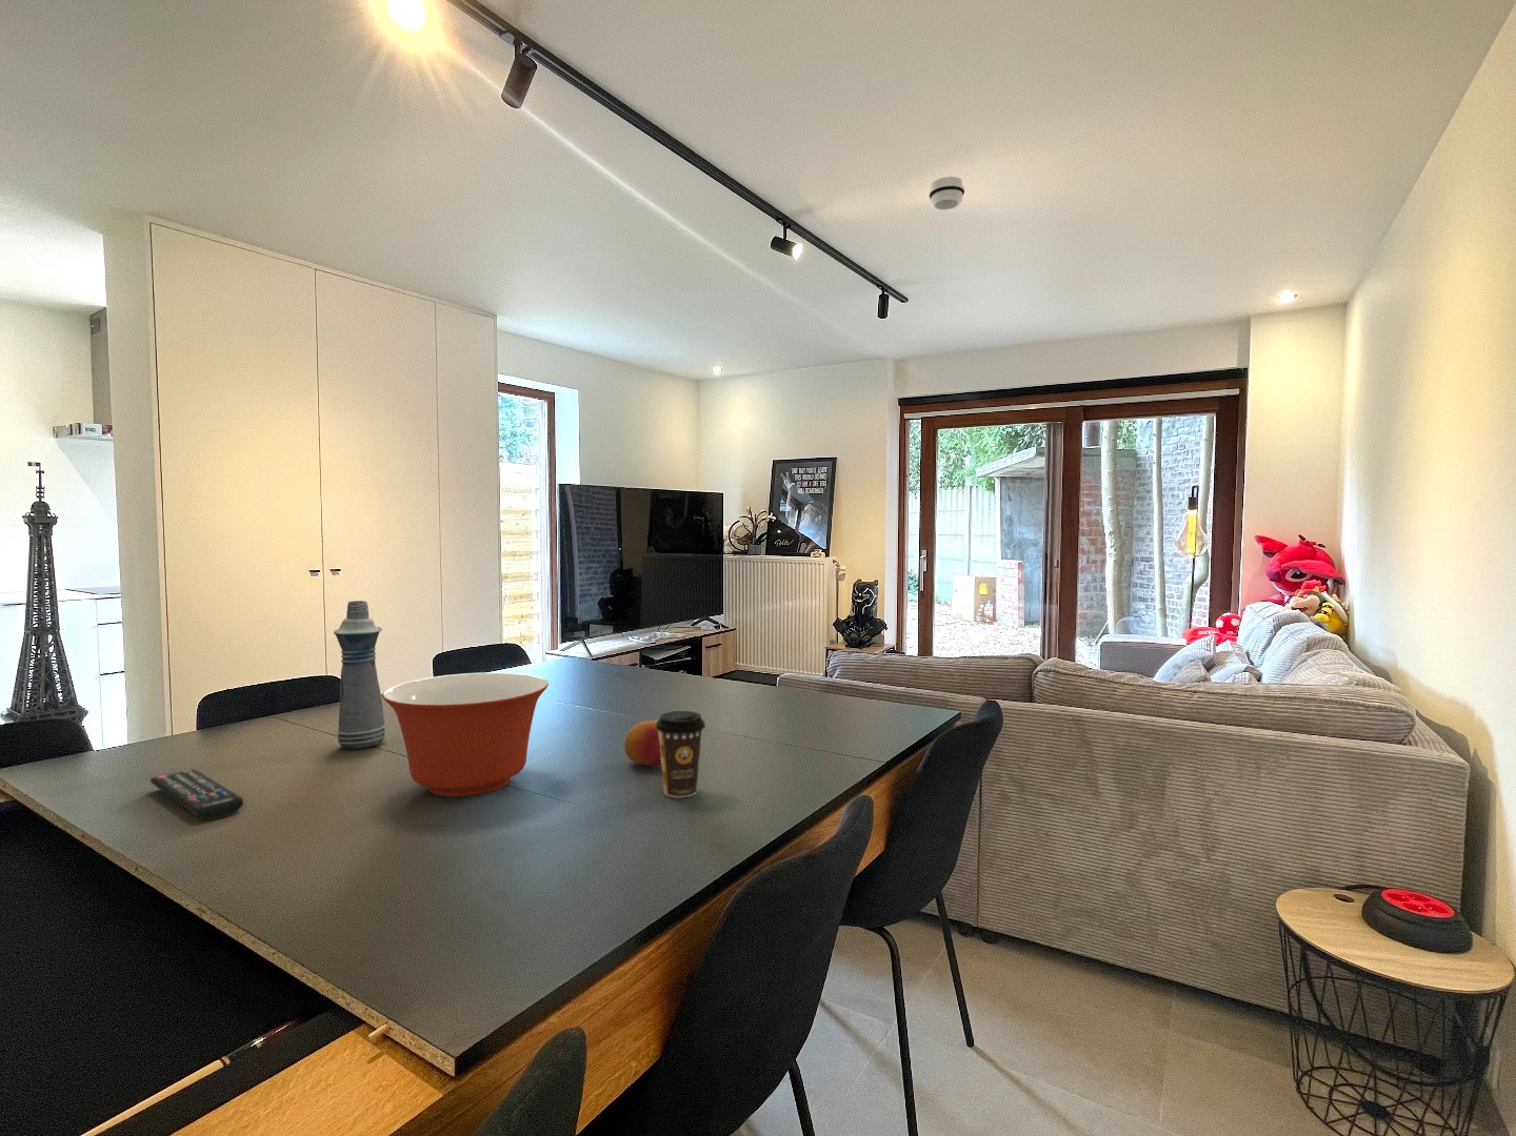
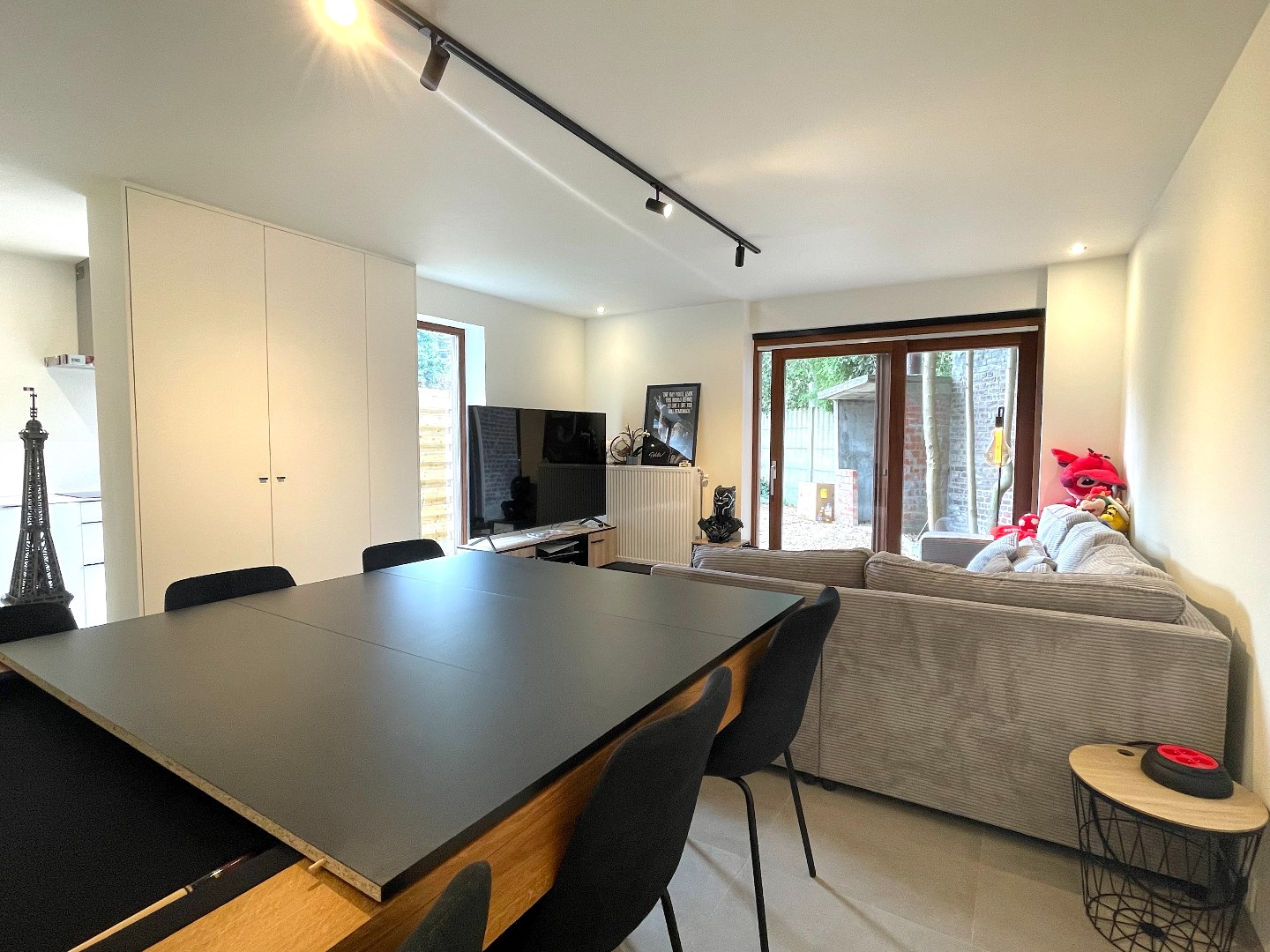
- remote control (195, 794)
- smoke detector (947, 193)
- mixing bowl (468, 734)
- coffee cup (680, 753)
- bottle (359, 672)
- fruit (648, 741)
